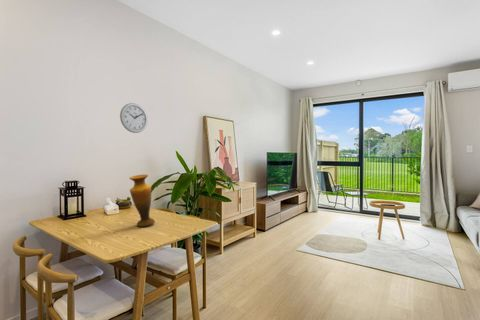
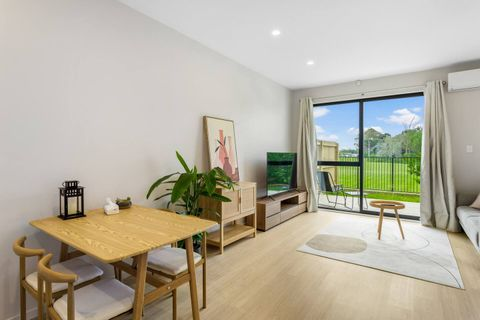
- vase (142, 200)
- wall clock (134, 118)
